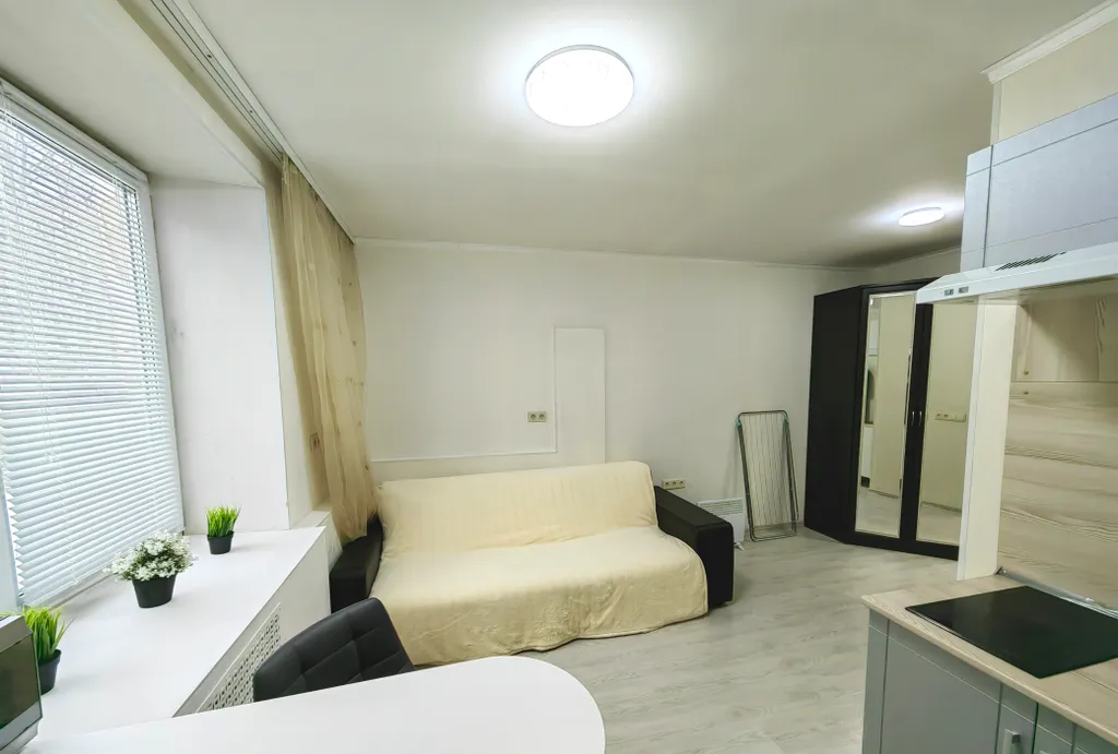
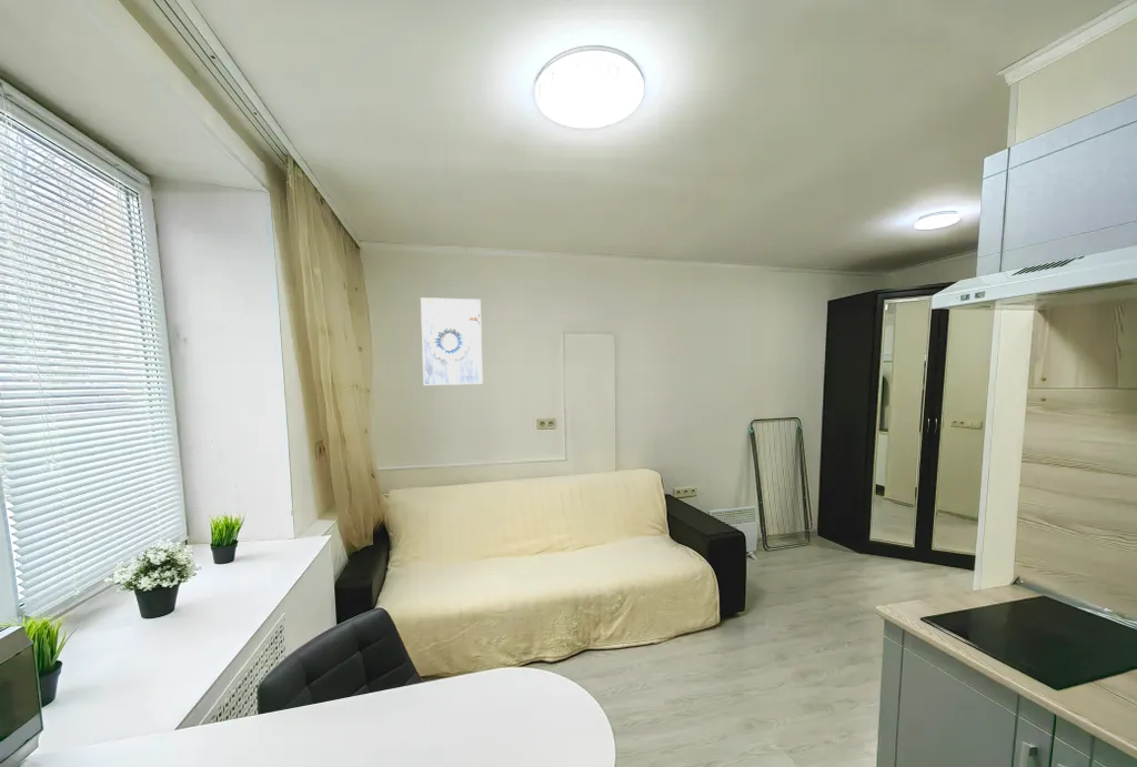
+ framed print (452, 342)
